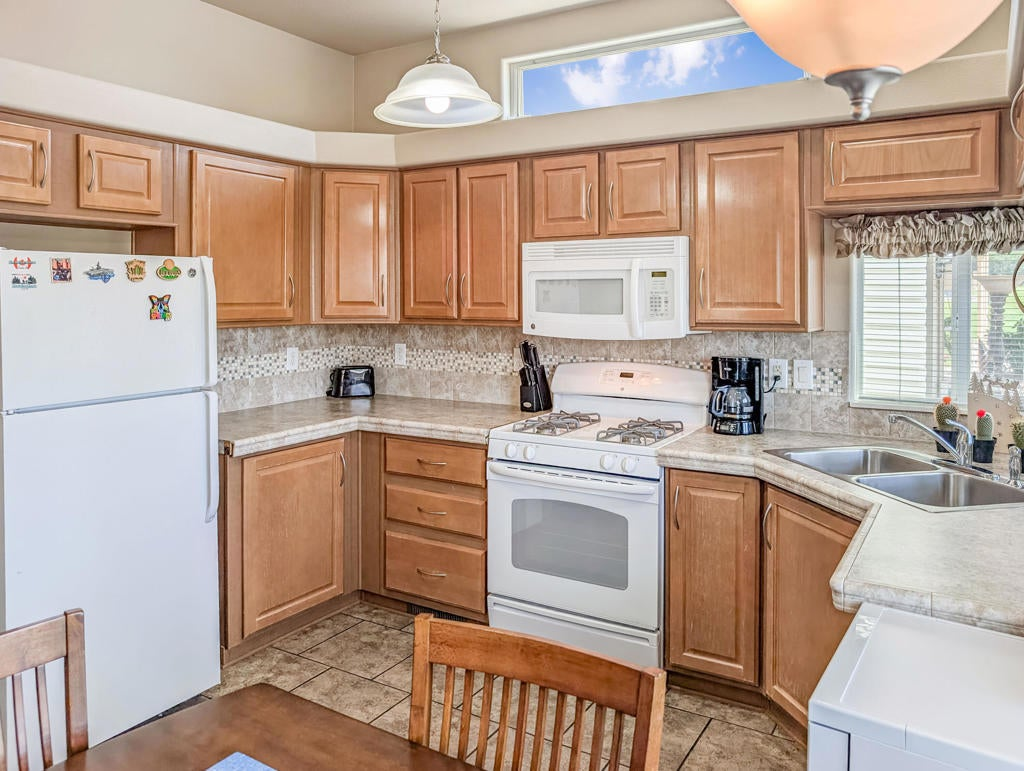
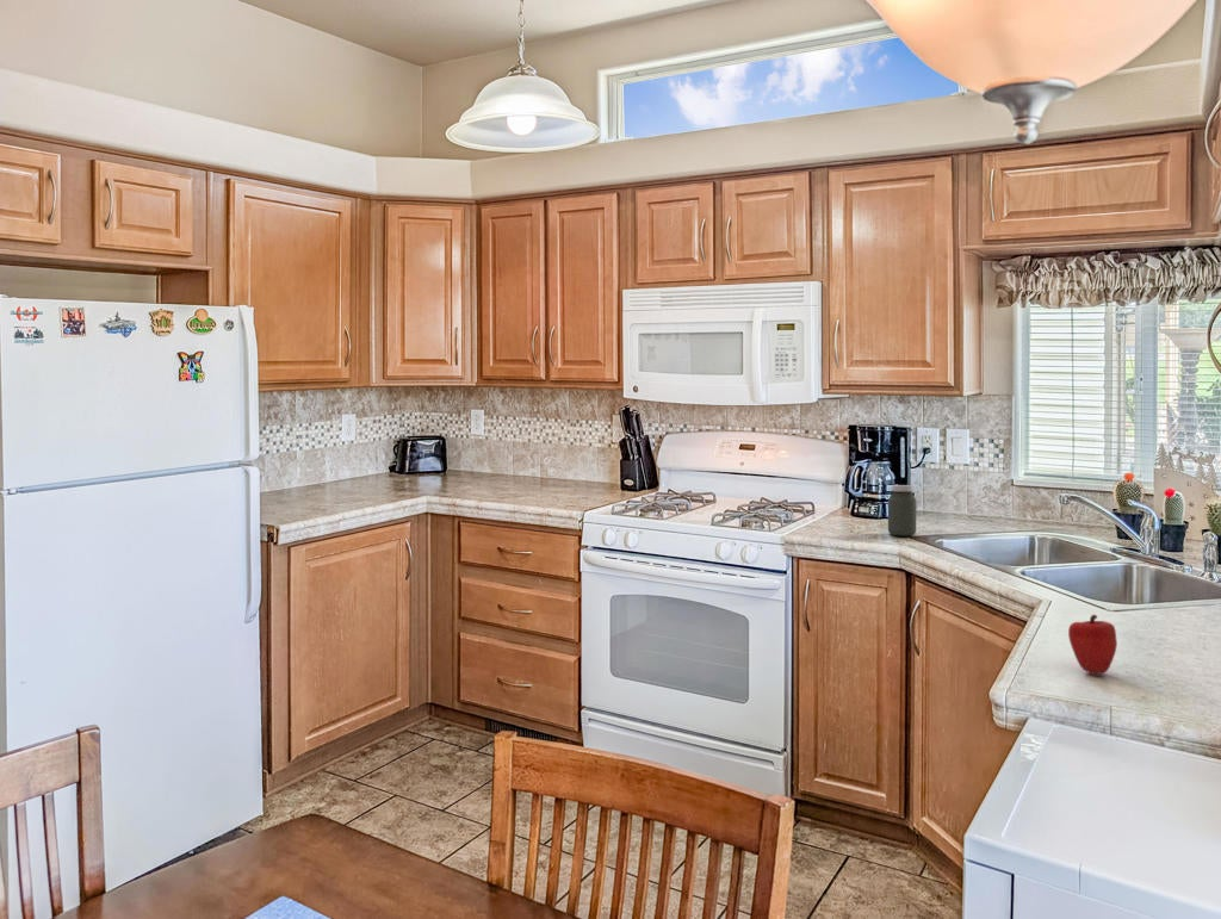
+ jar (901, 510)
+ apple (1092, 642)
